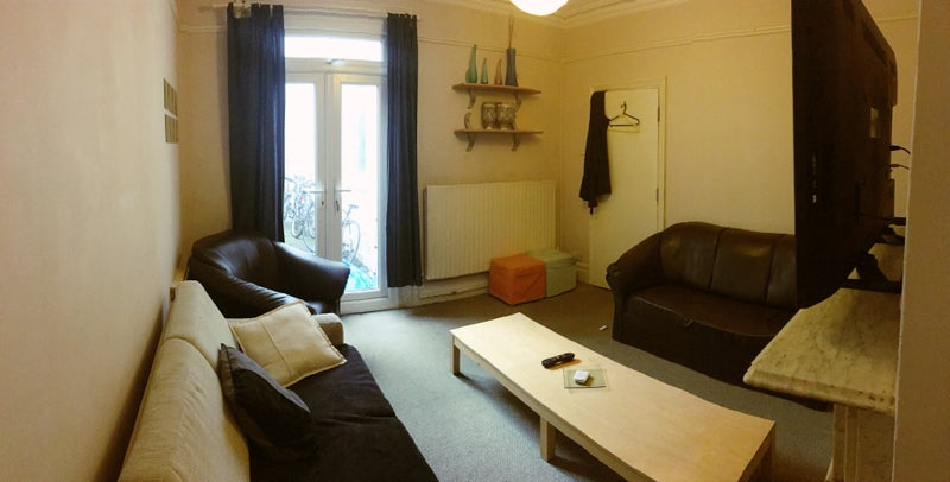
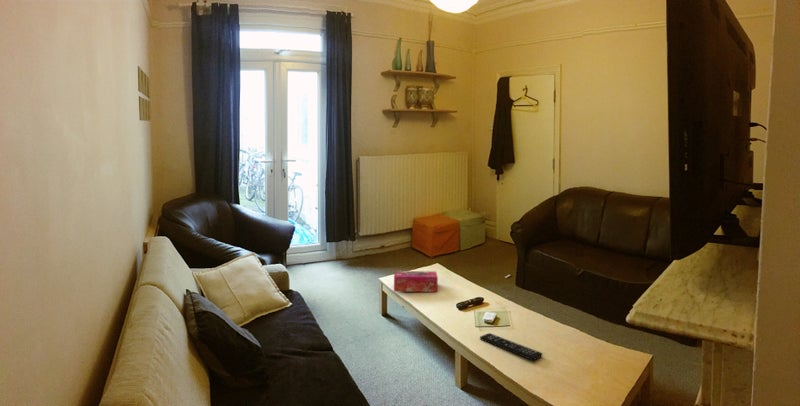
+ remote control (509, 345)
+ tissue box (415, 281)
